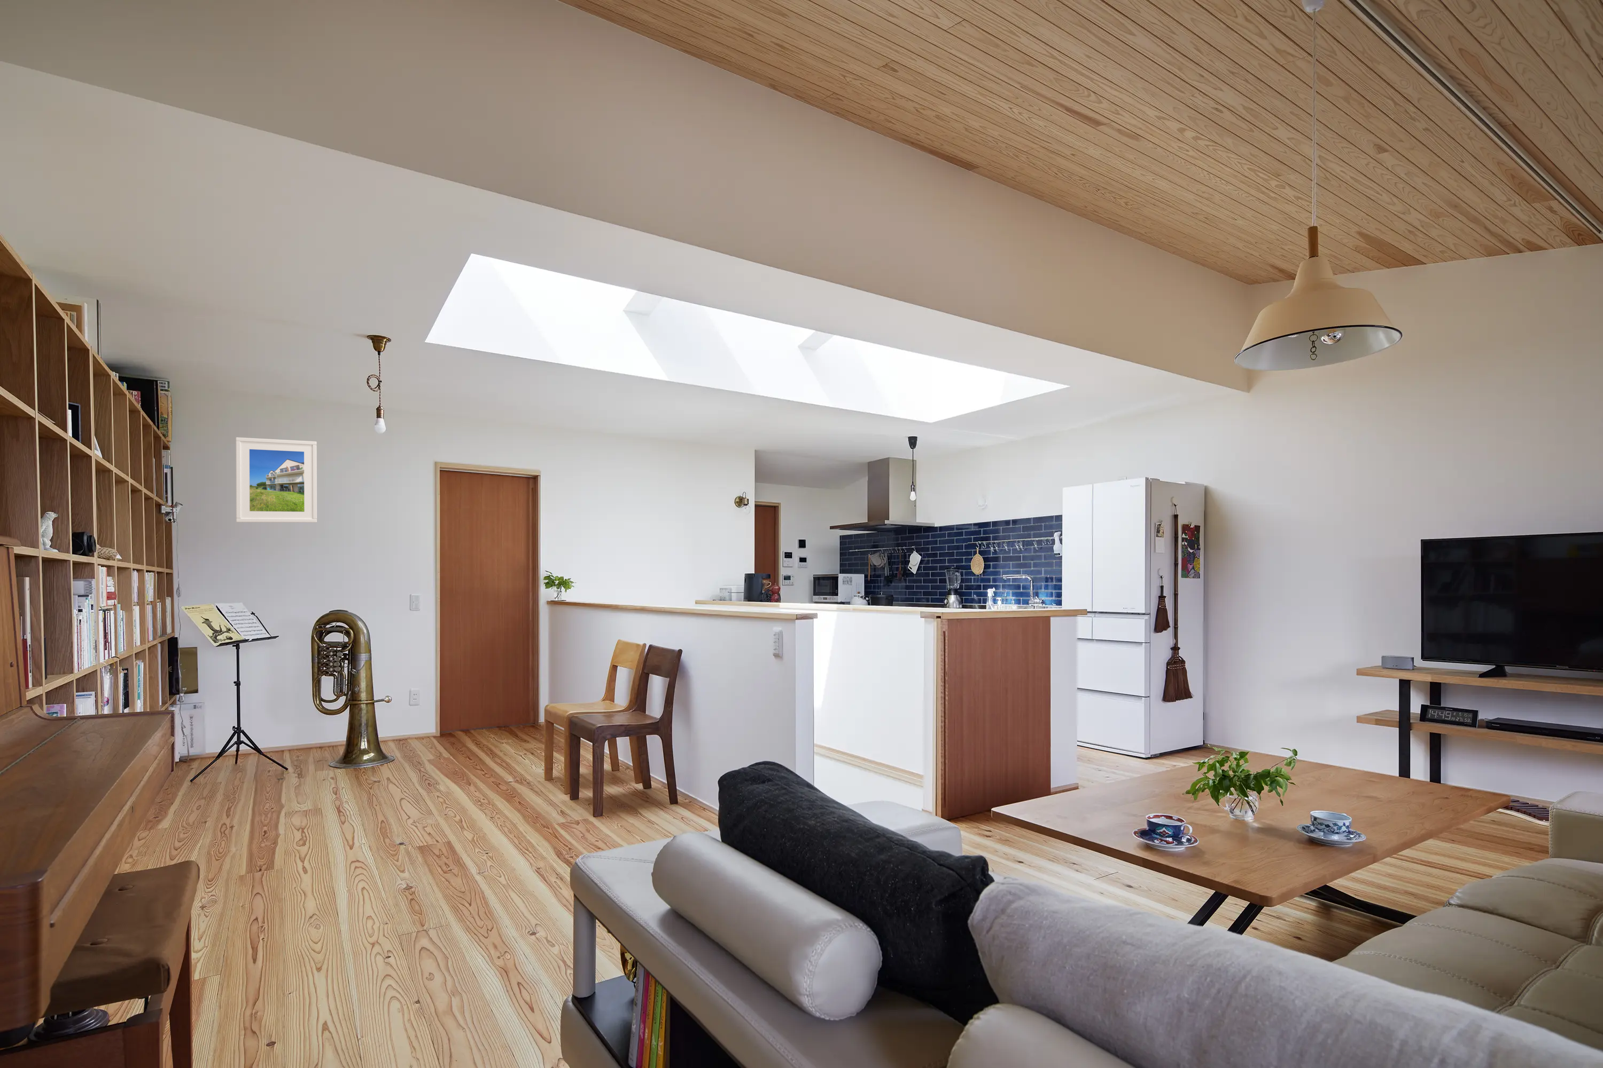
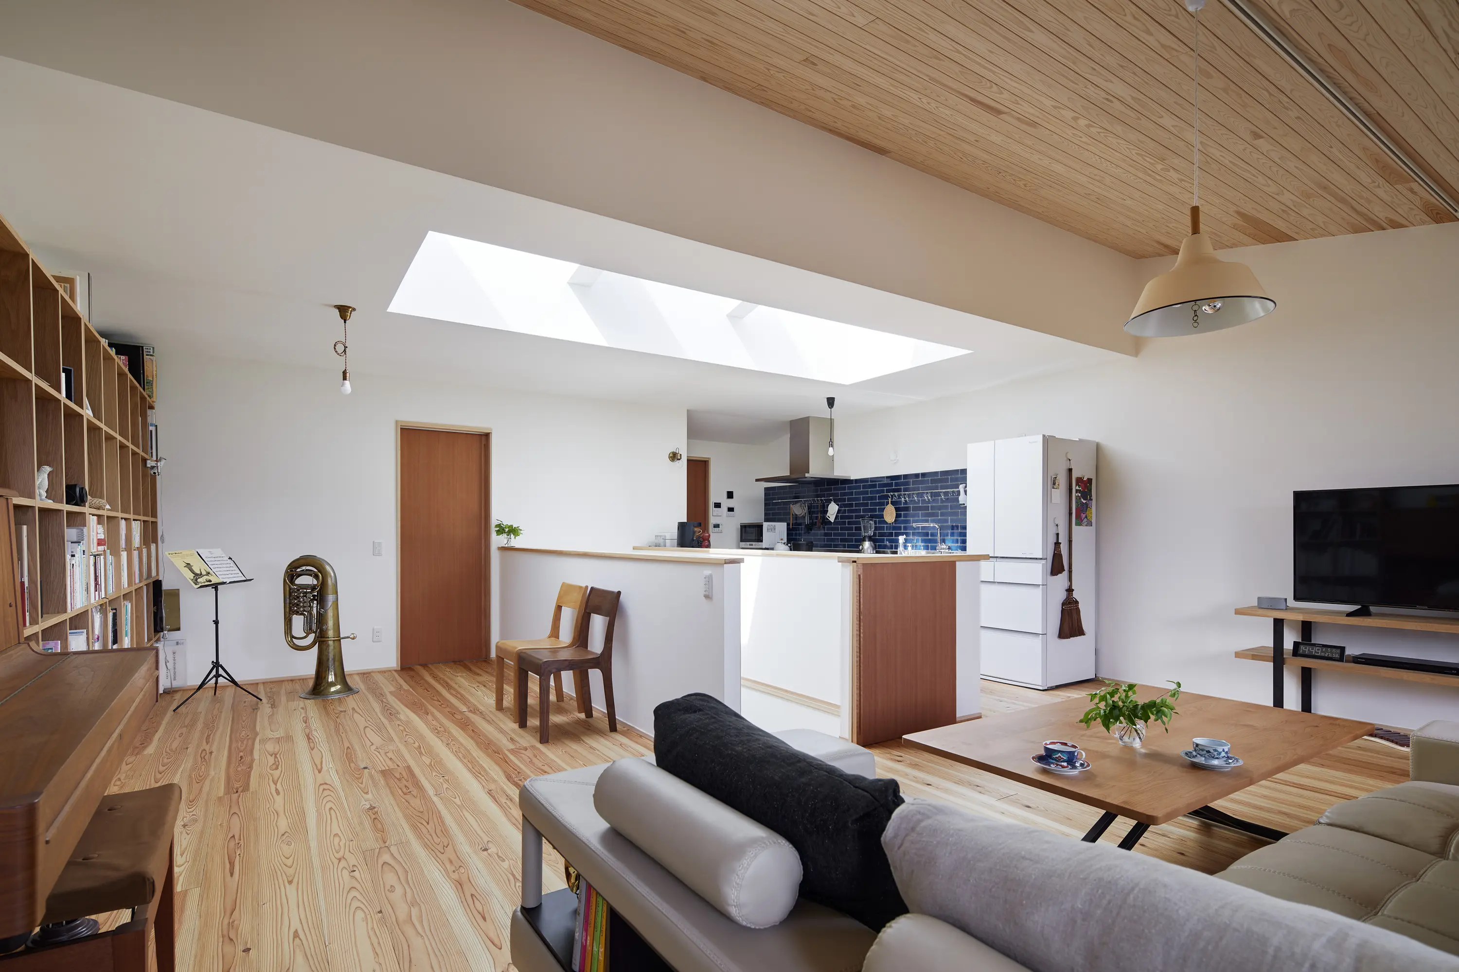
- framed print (278, 480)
